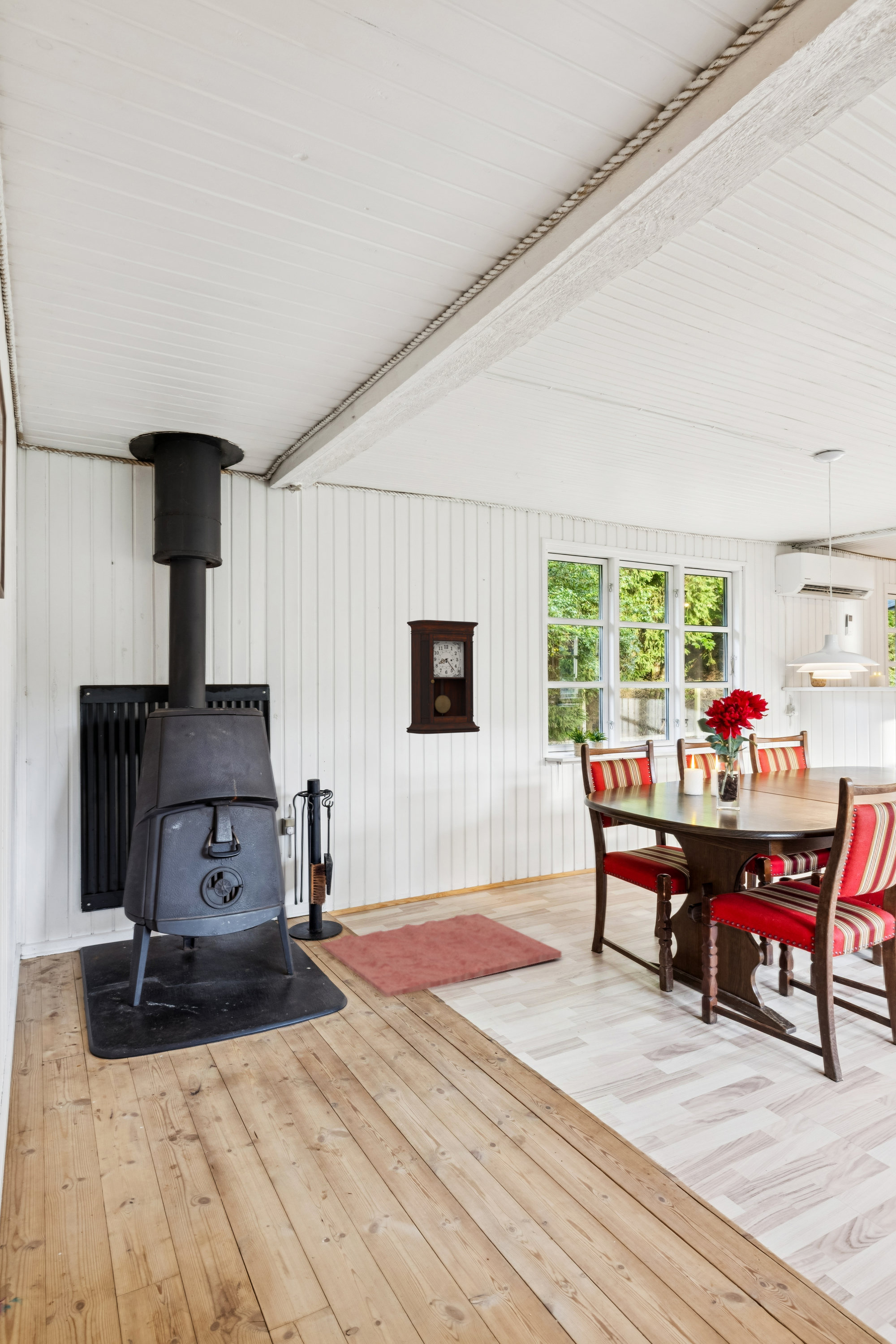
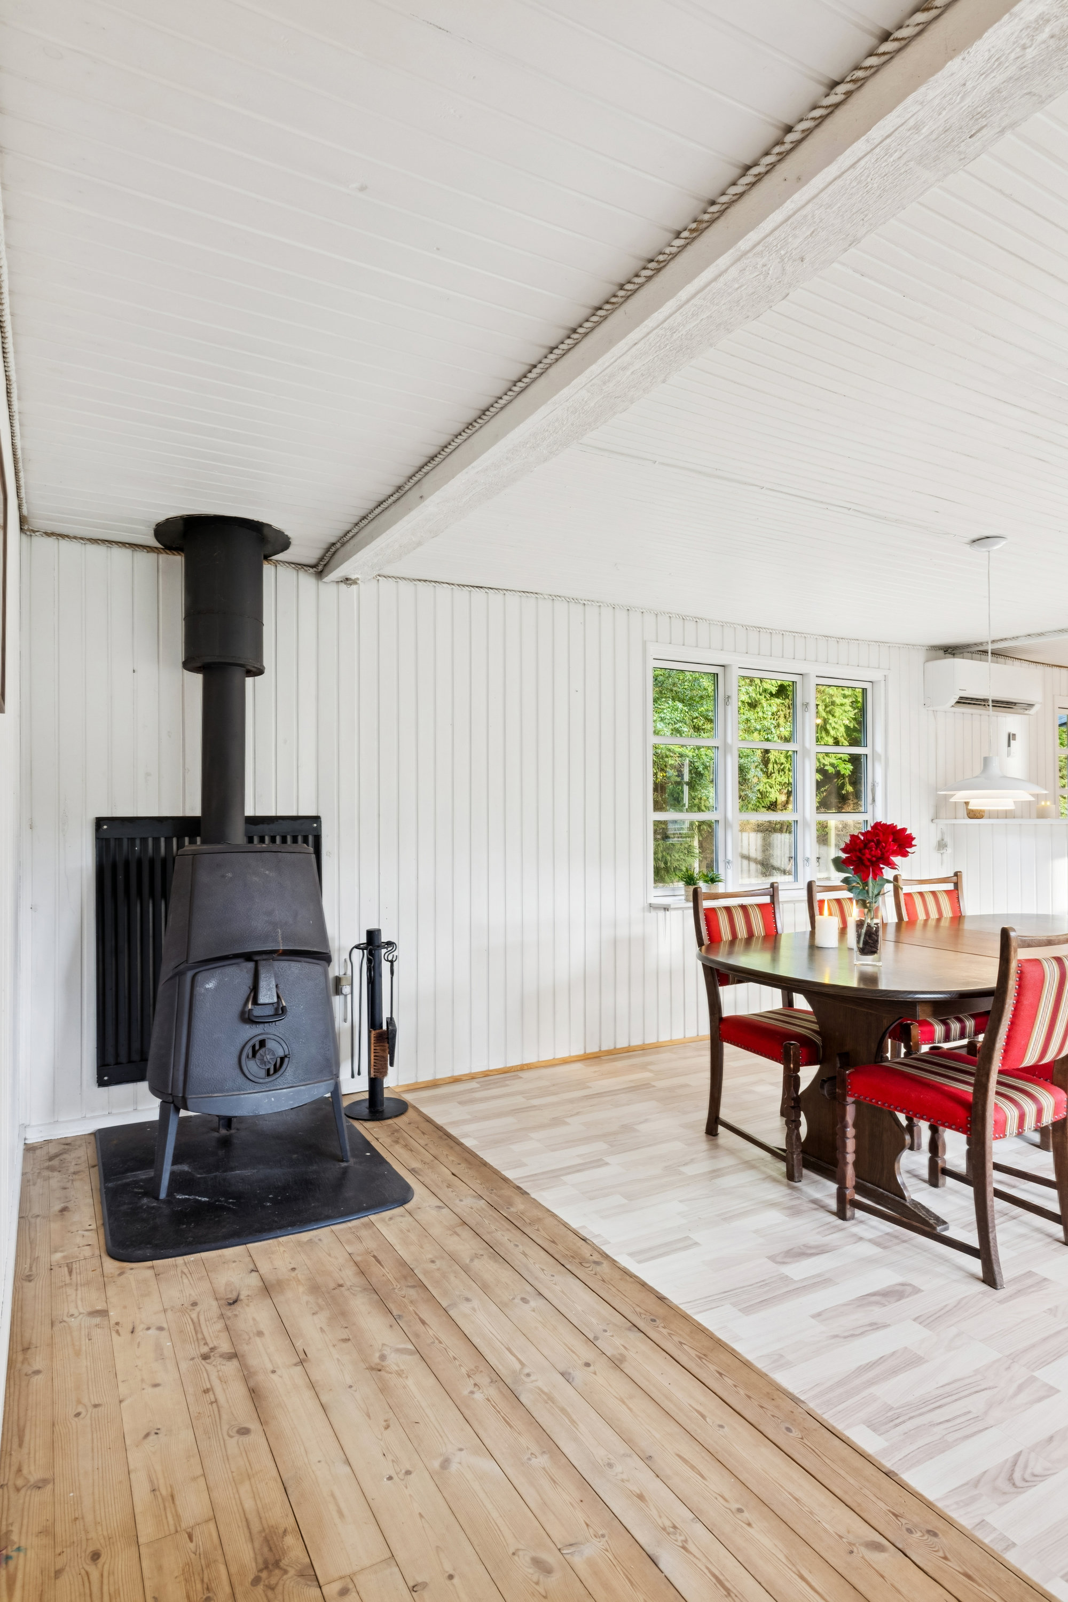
- rug (439, 947)
- pendulum clock (445, 677)
